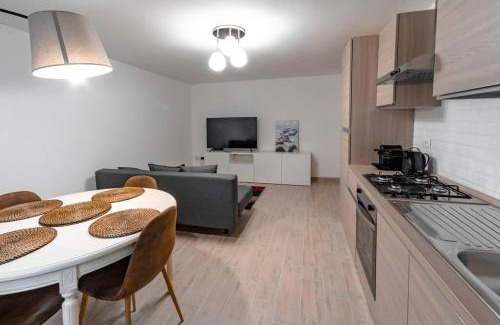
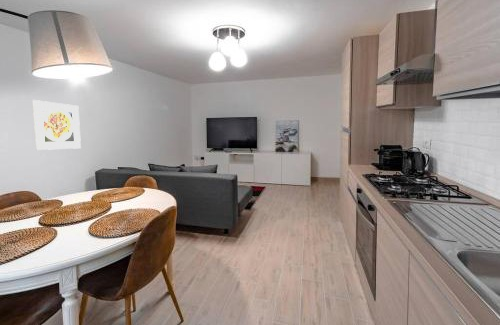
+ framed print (58, 126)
